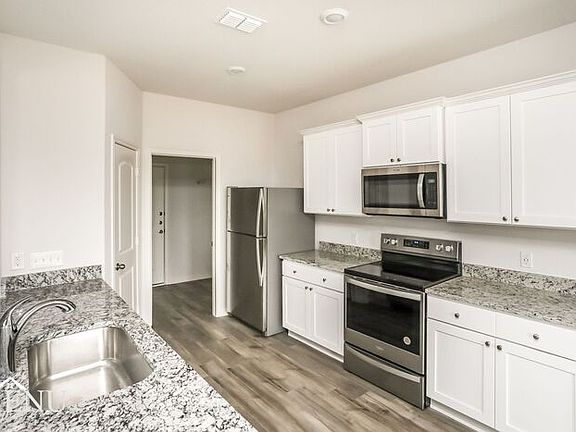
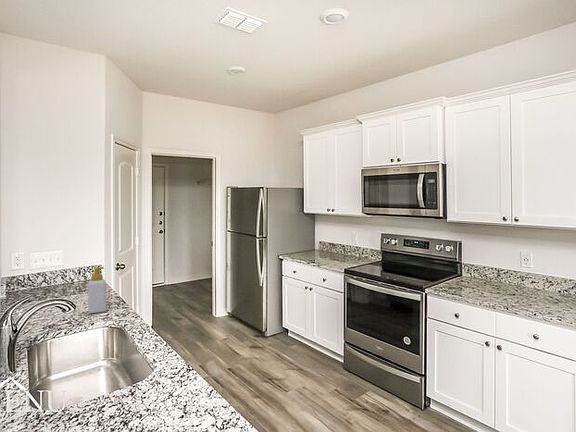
+ soap bottle (97, 289)
